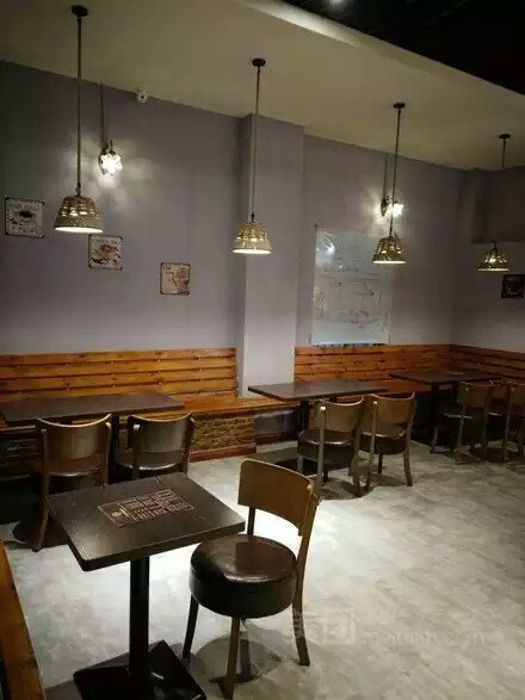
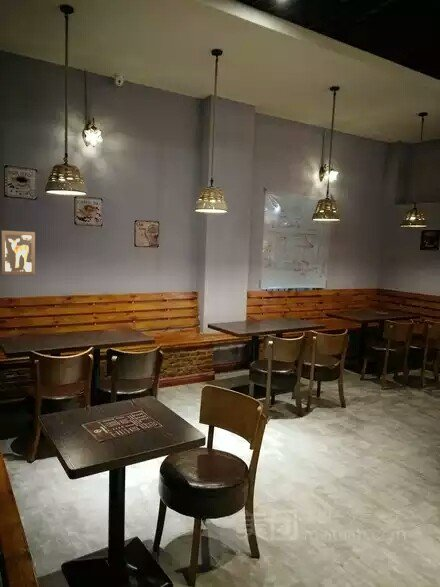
+ wall art (18, 253)
